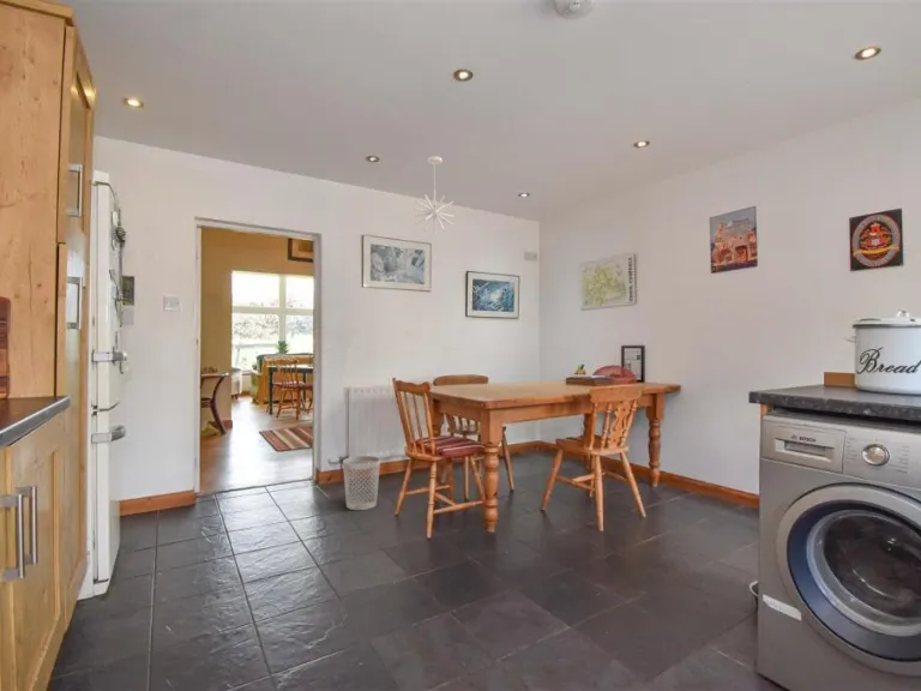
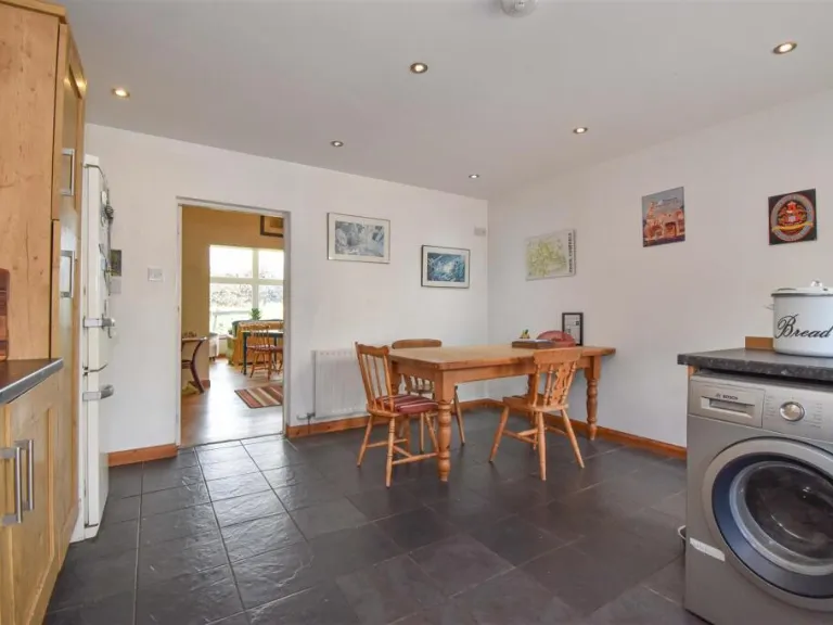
- pendant light (434, 196)
- wastebasket (362, 482)
